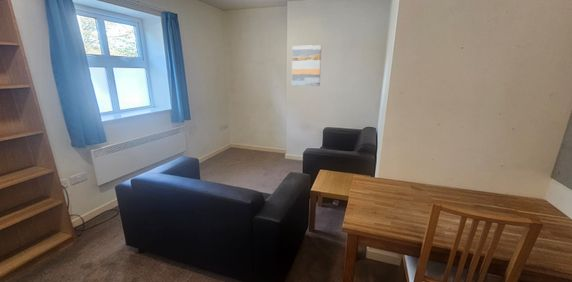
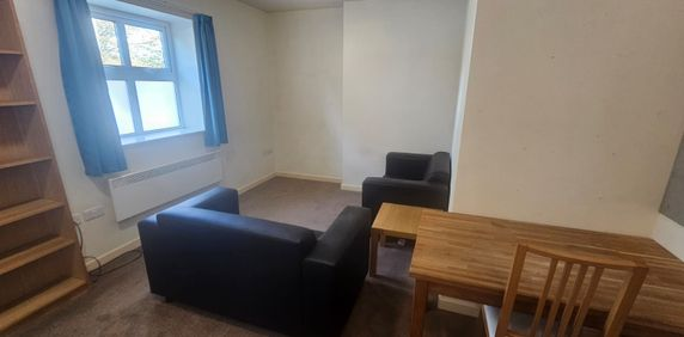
- wall art (306, 66)
